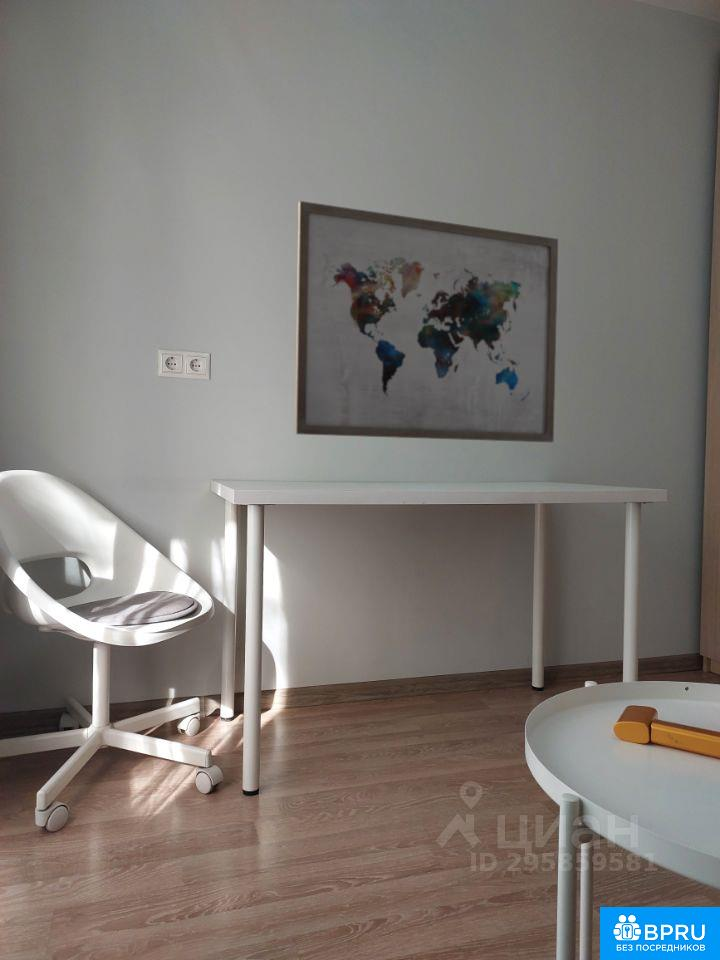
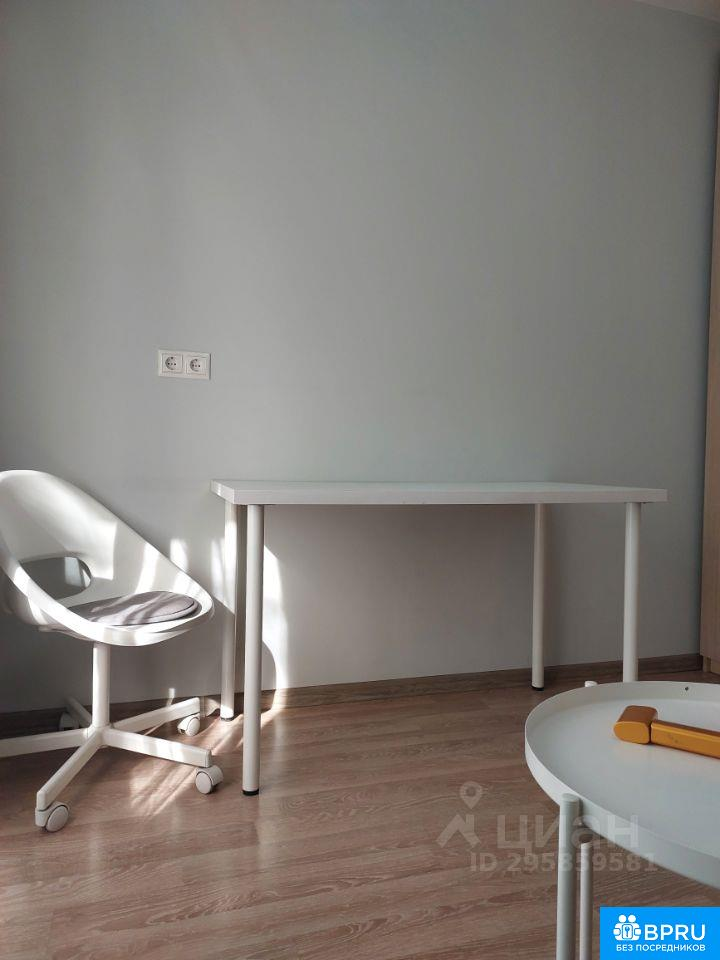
- wall art (434, 330)
